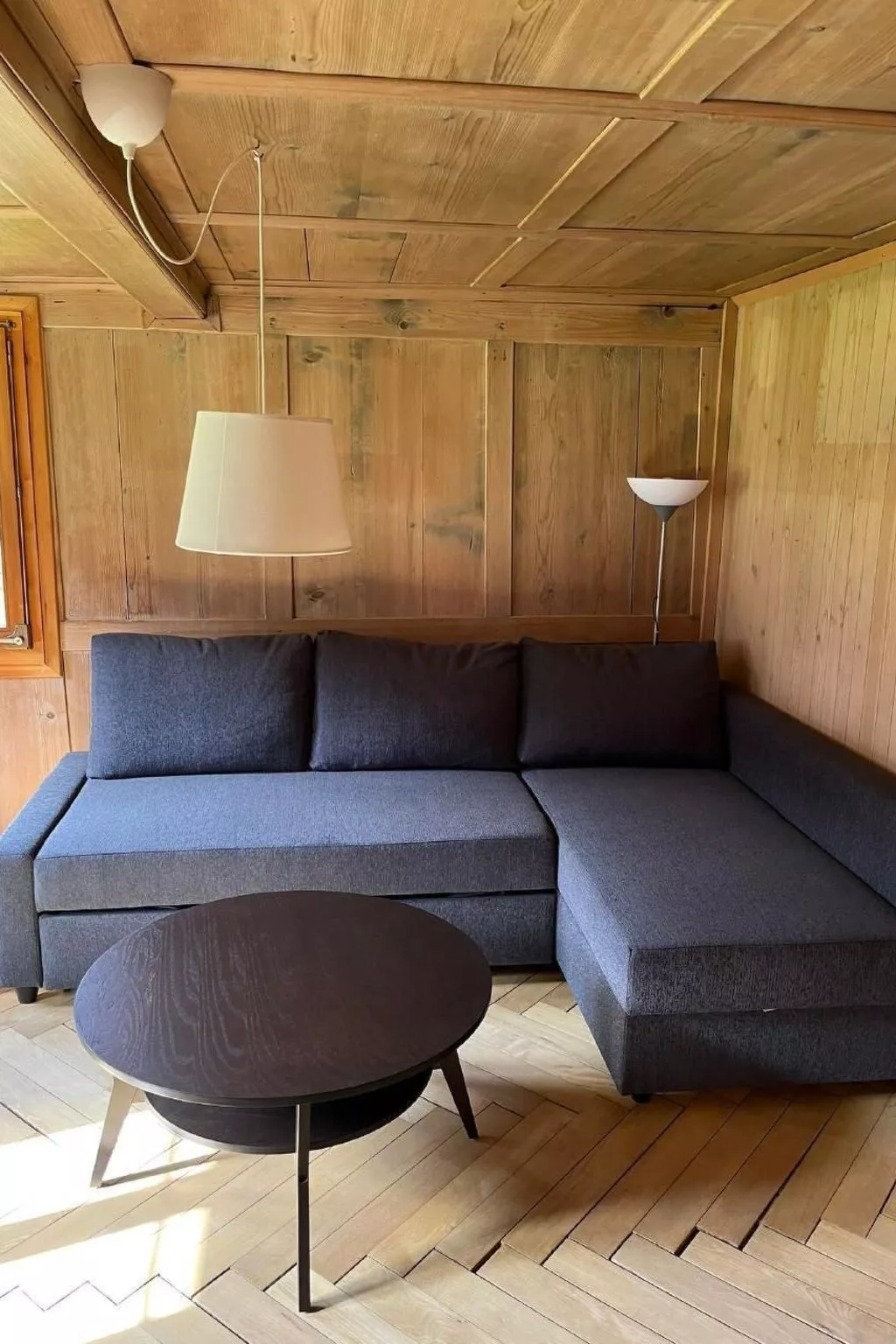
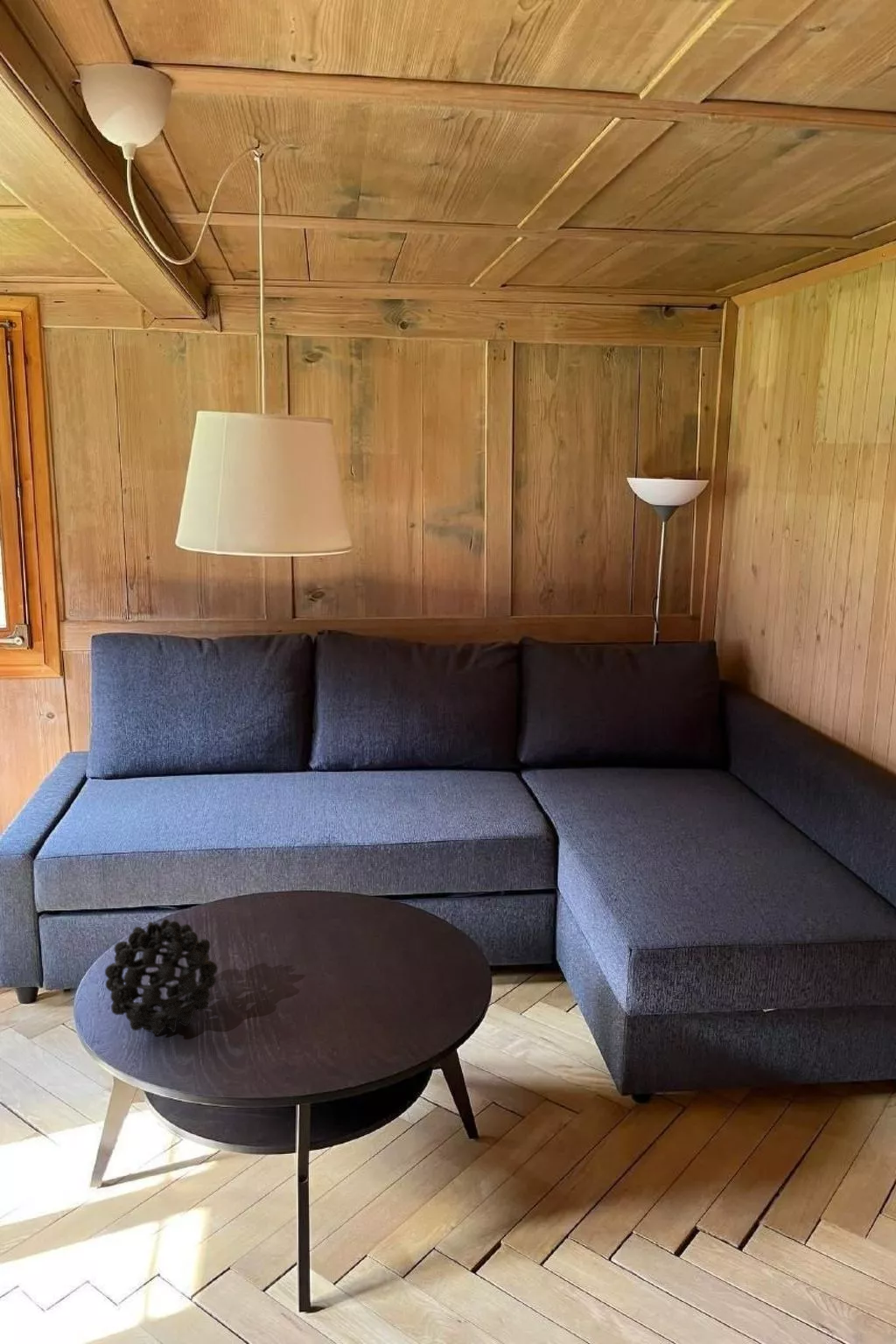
+ decorative ball (161, 976)
